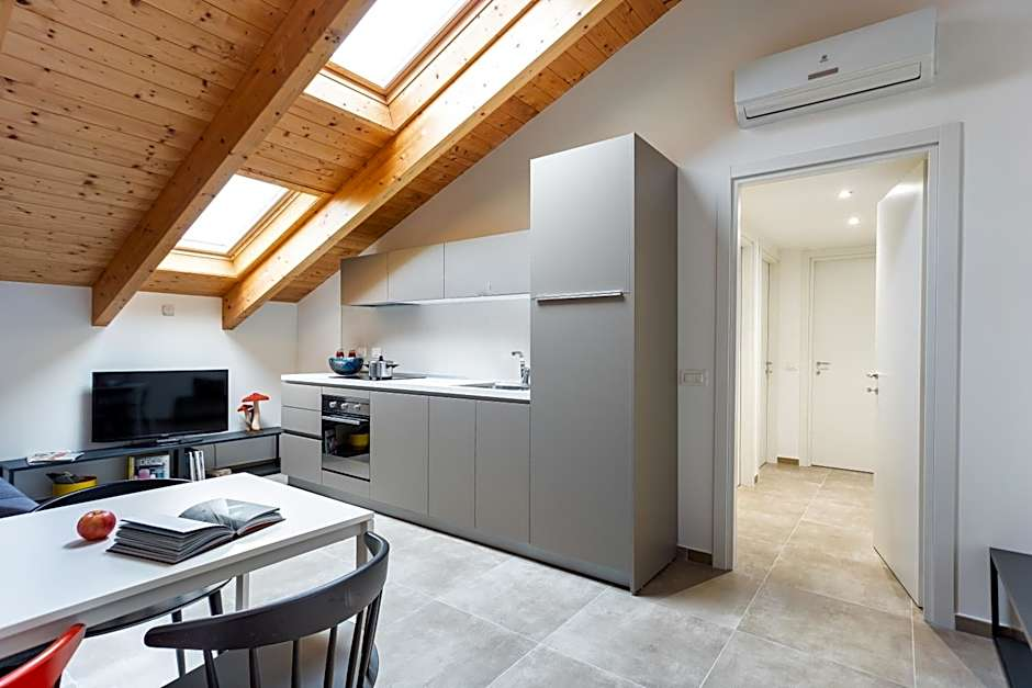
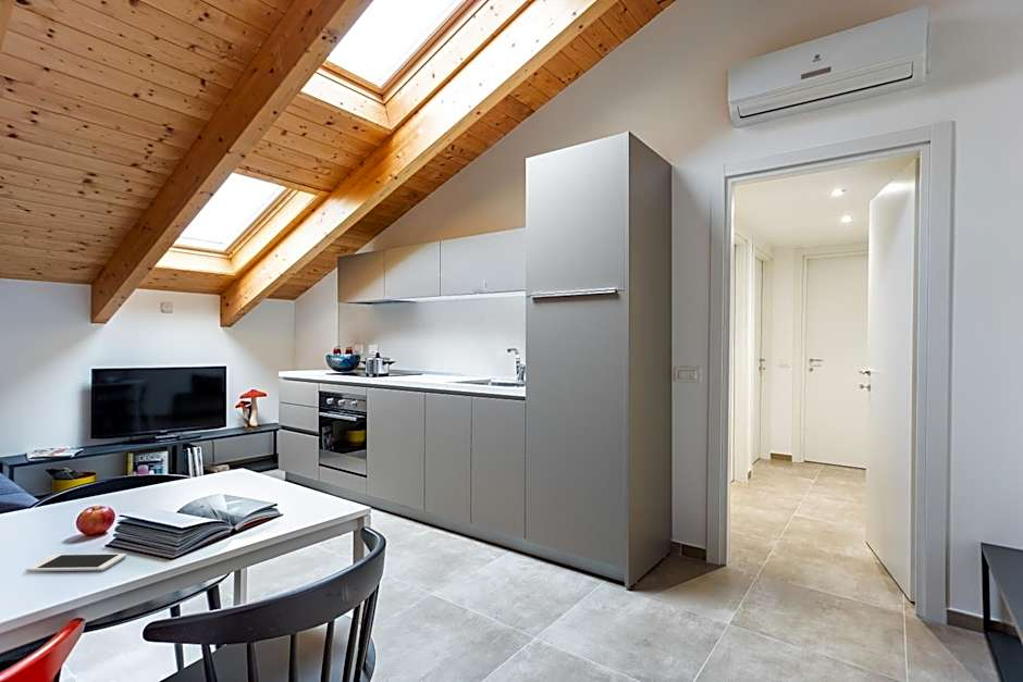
+ cell phone (77, 561)
